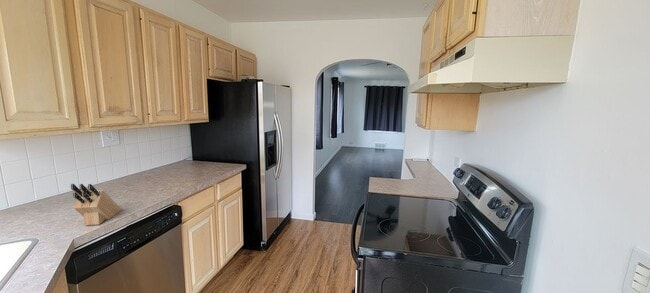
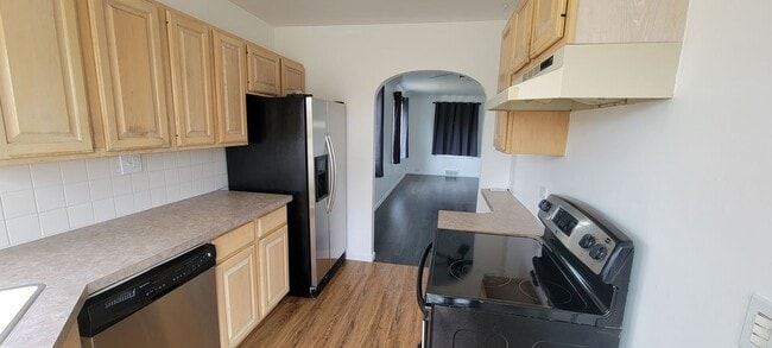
- knife block (96, 199)
